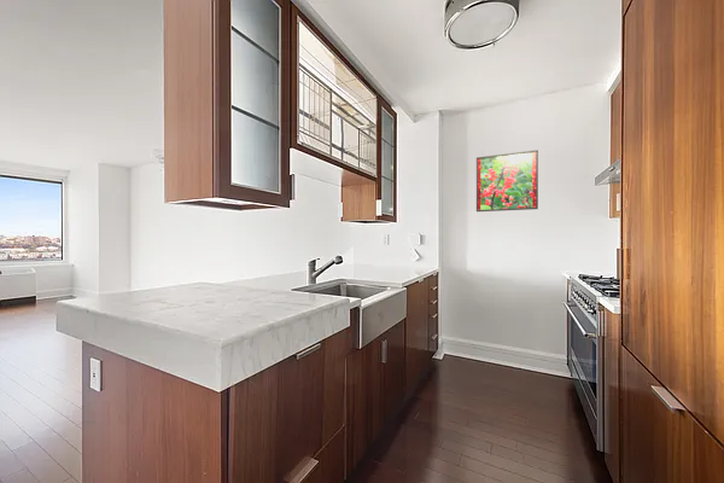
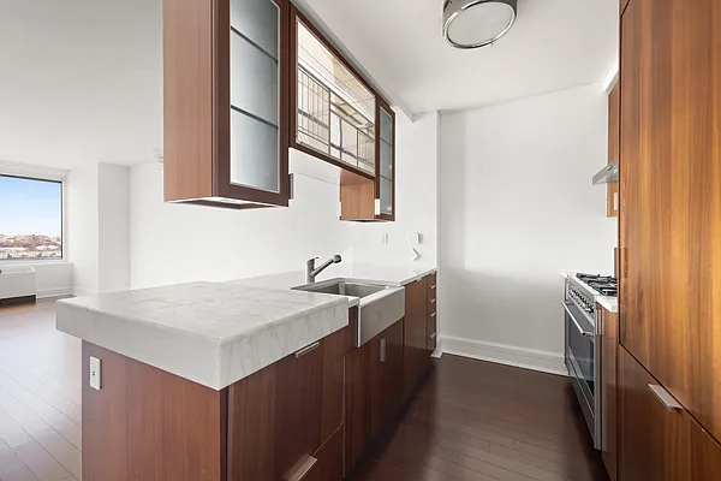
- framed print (506, 181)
